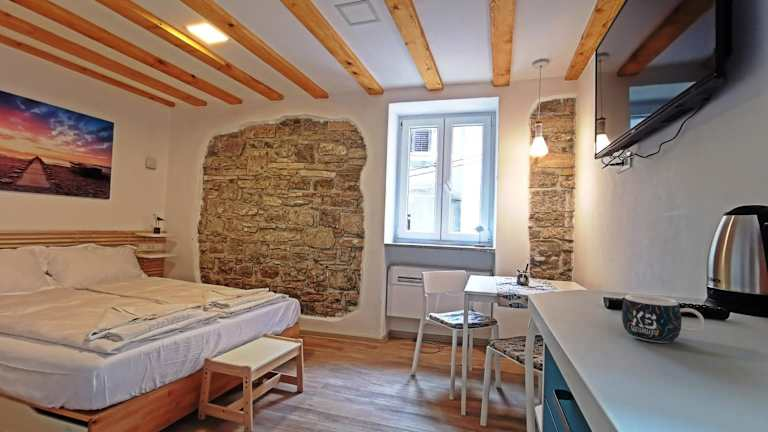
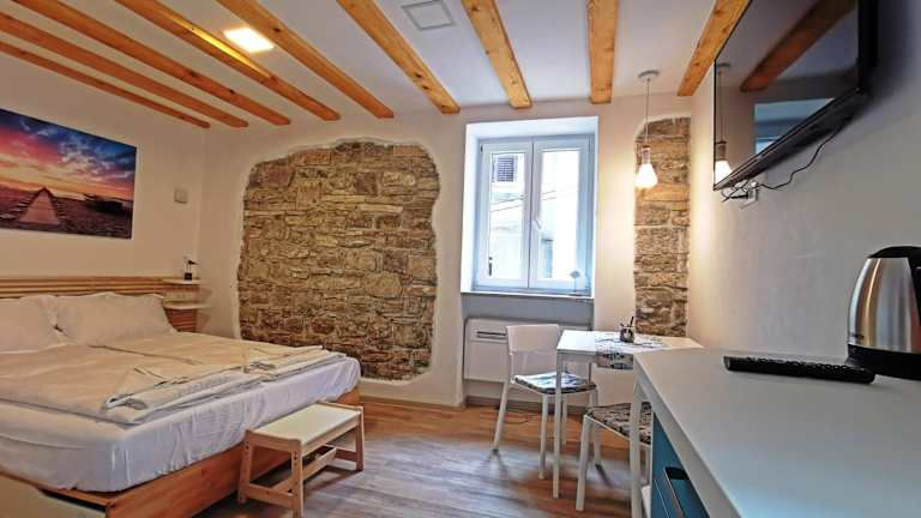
- mug (661, 319)
